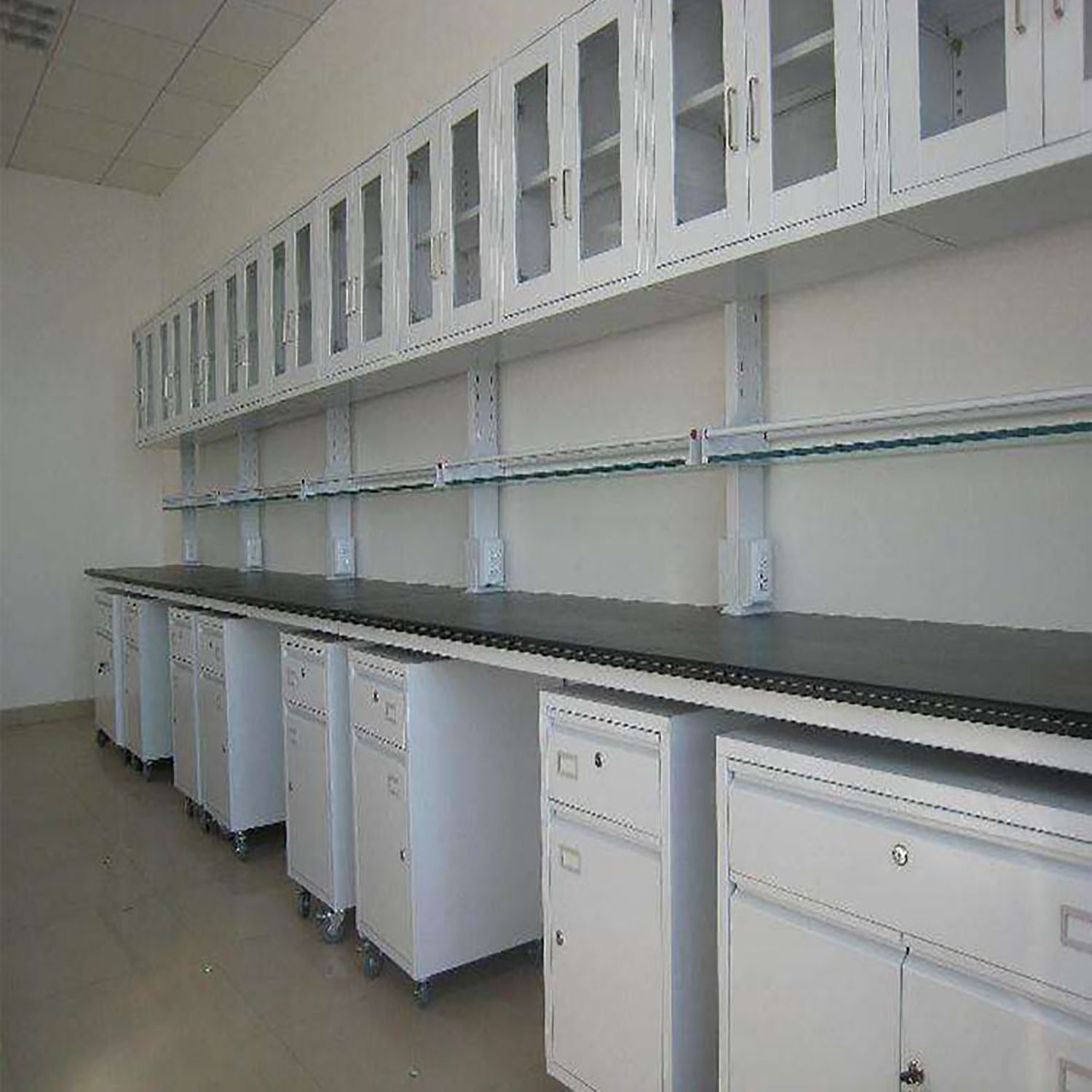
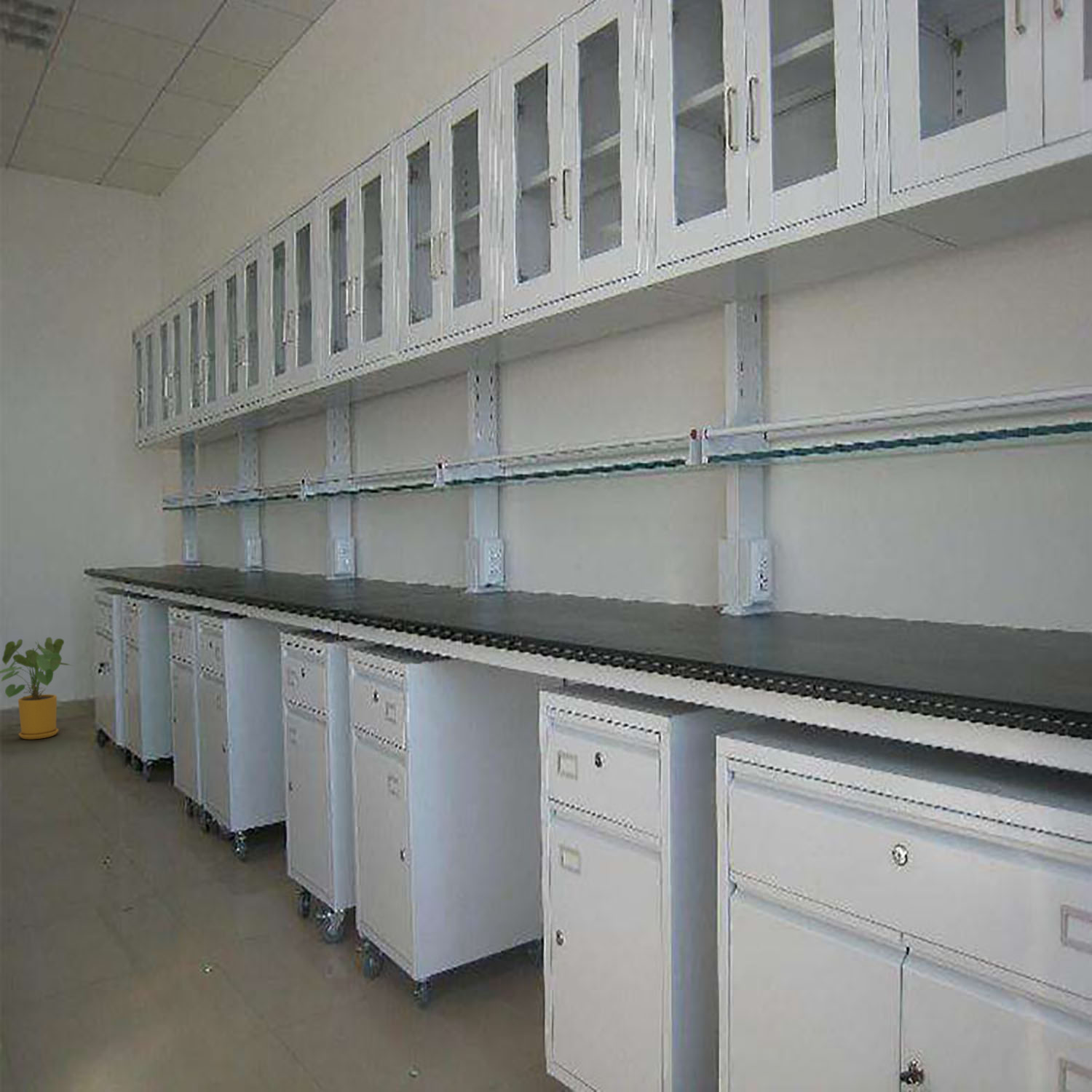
+ house plant (33, 688)
